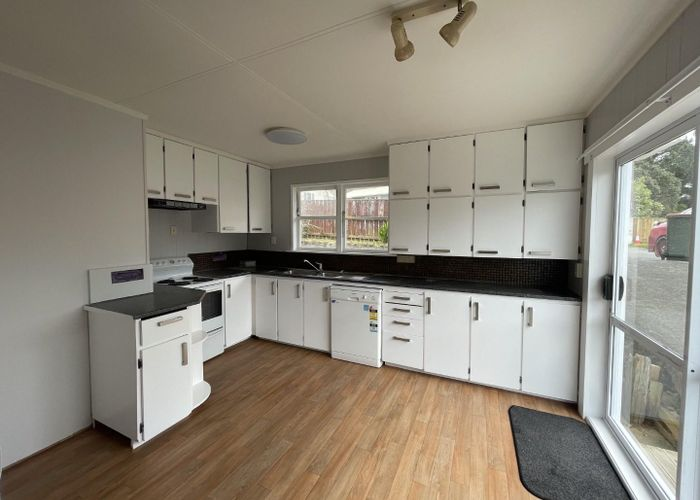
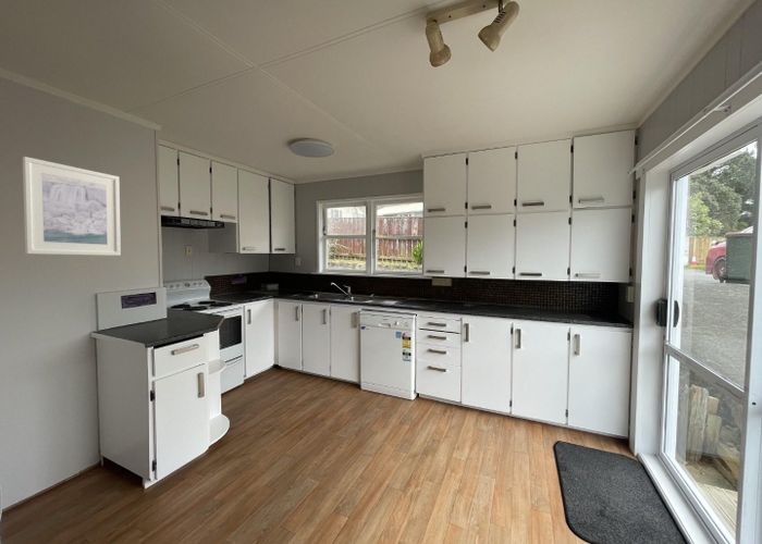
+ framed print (76, 211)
